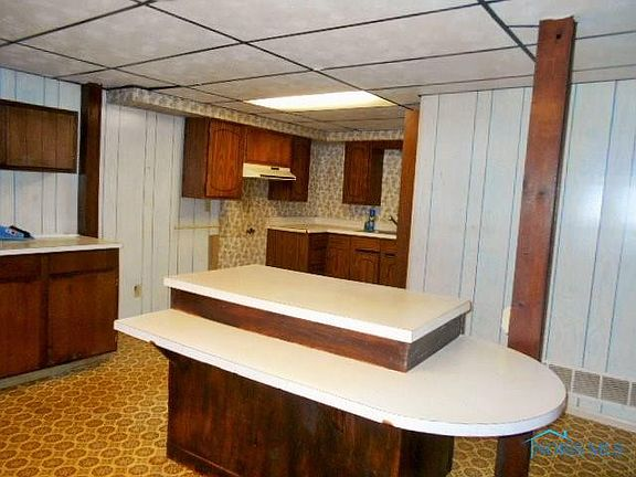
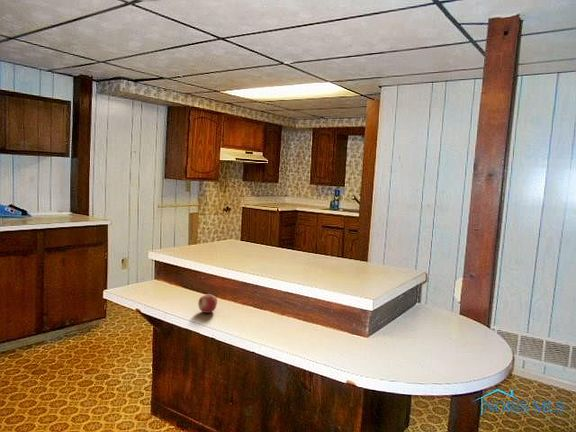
+ fruit (207, 303)
